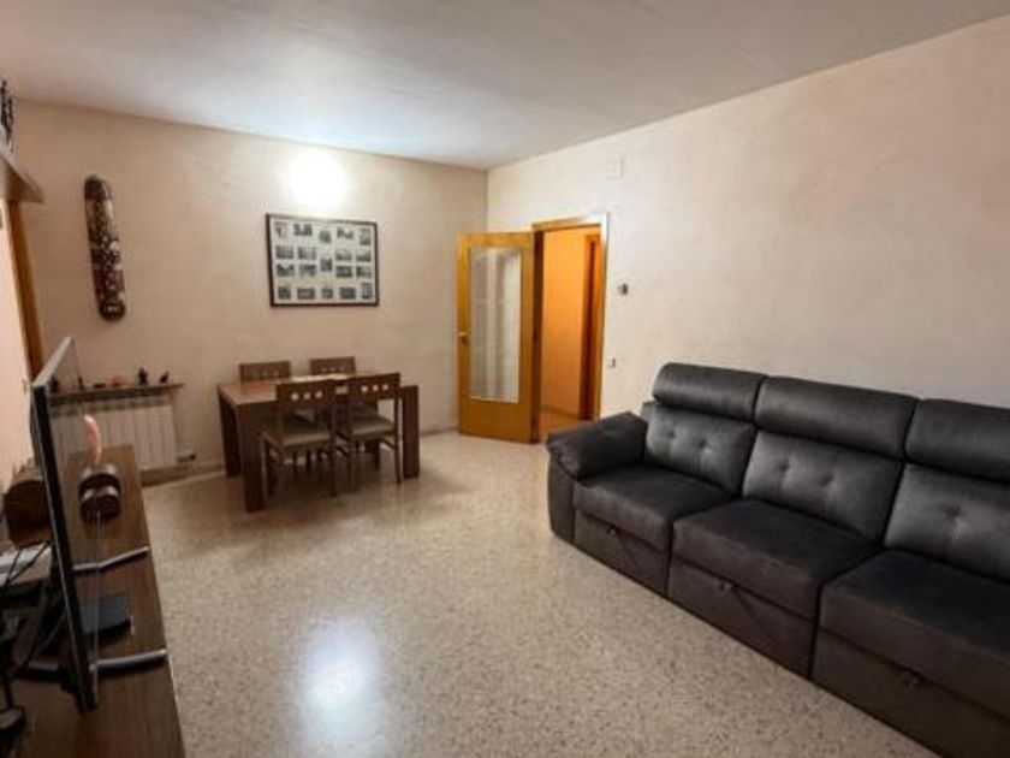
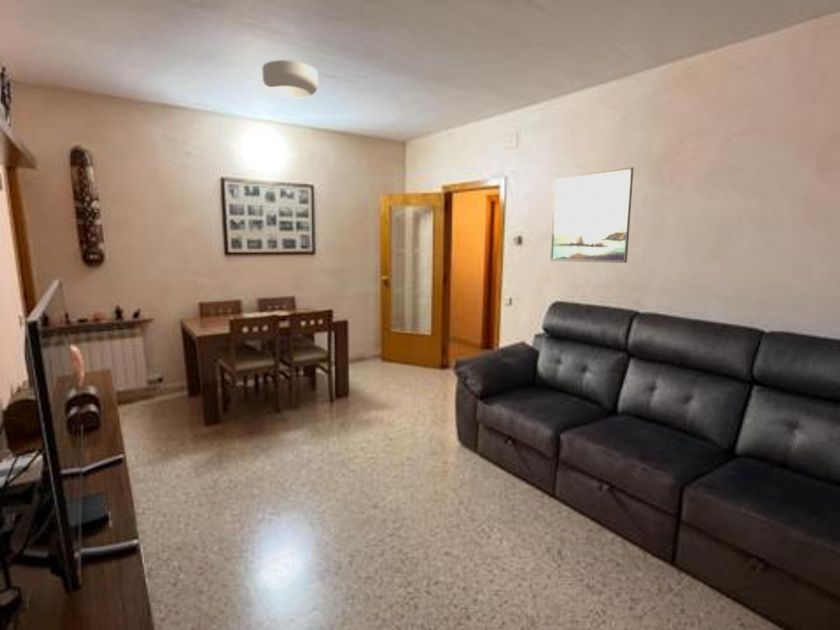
+ ceiling light (290, 81)
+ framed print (588, 218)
